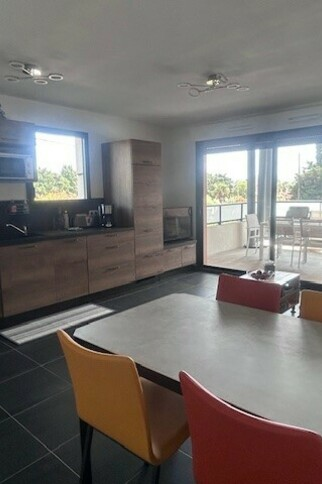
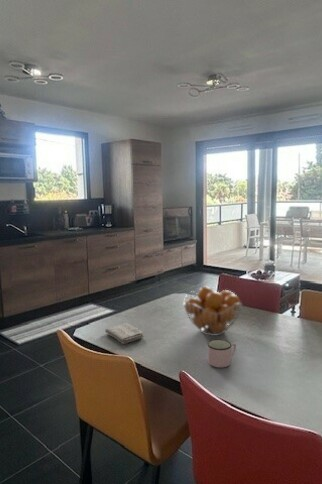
+ washcloth (124, 332)
+ fruit basket (212, 310)
+ mug (222, 352)
